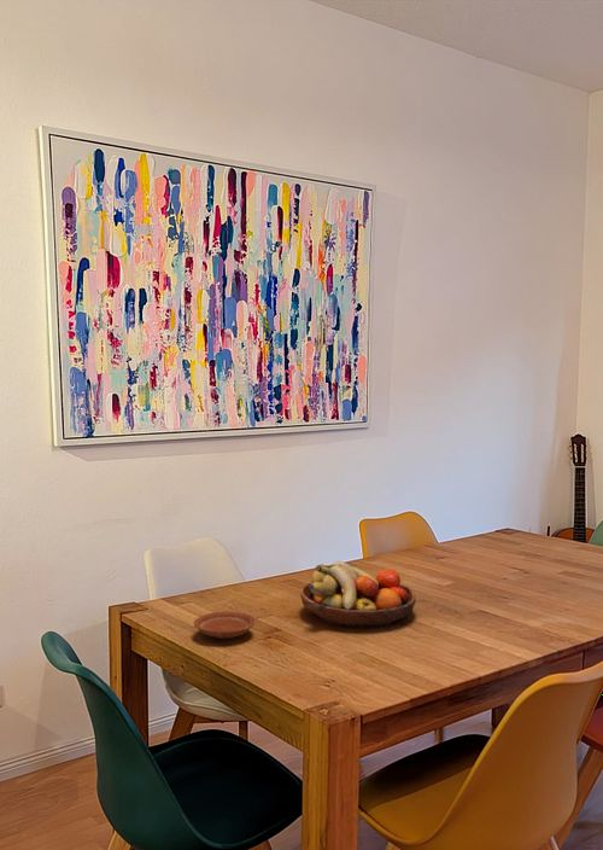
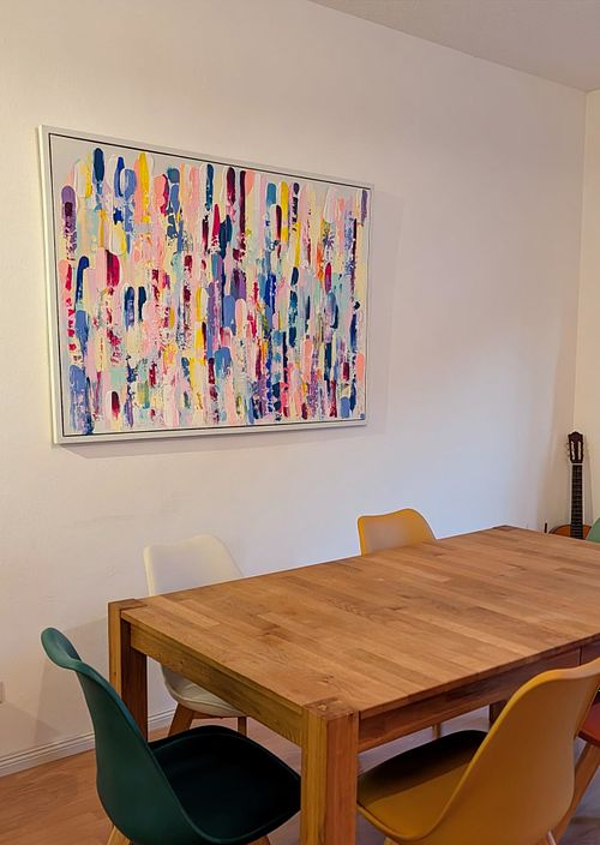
- fruit bowl (357, 588)
- plate (224, 627)
